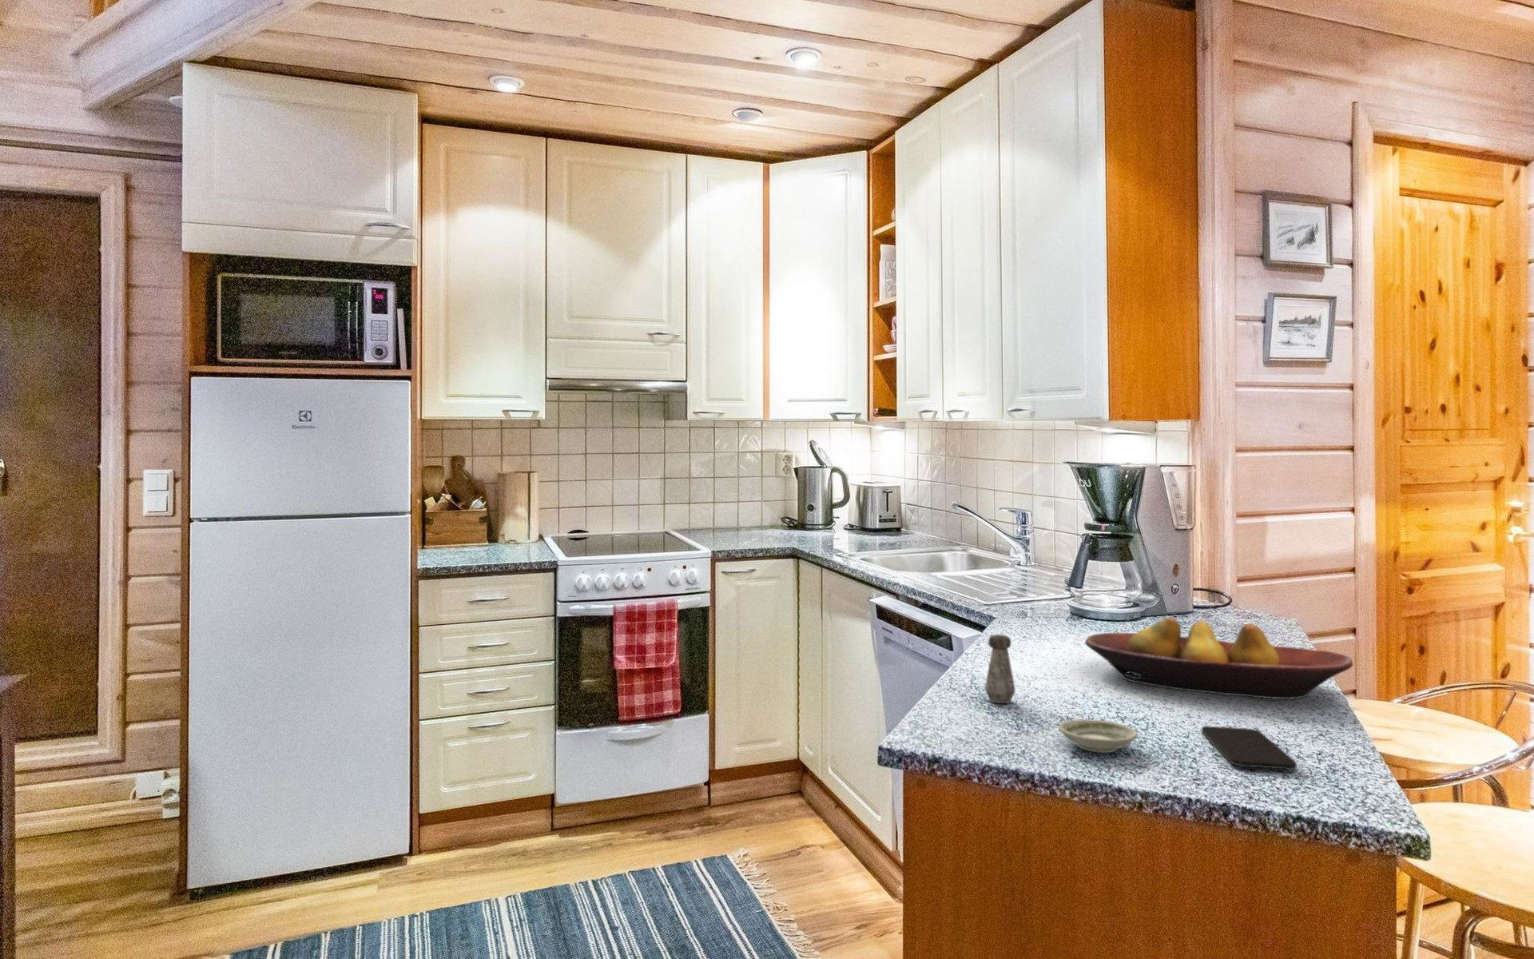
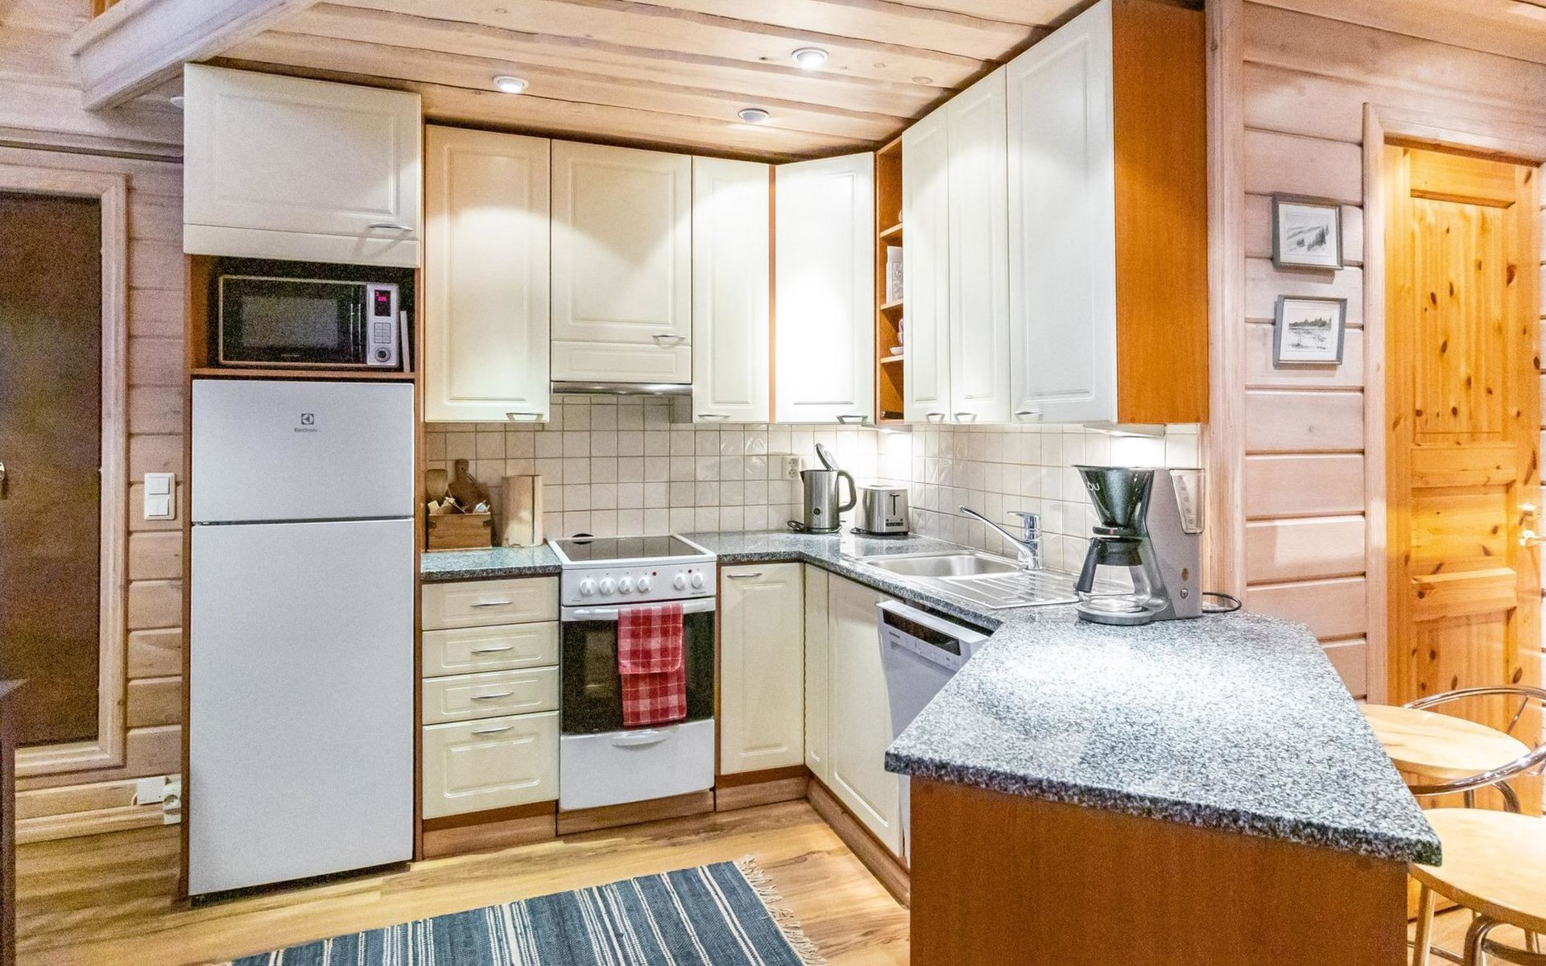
- fruit bowl (1210, 652)
- smartphone (1246, 746)
- salt shaker (999, 668)
- saucer (1097, 738)
